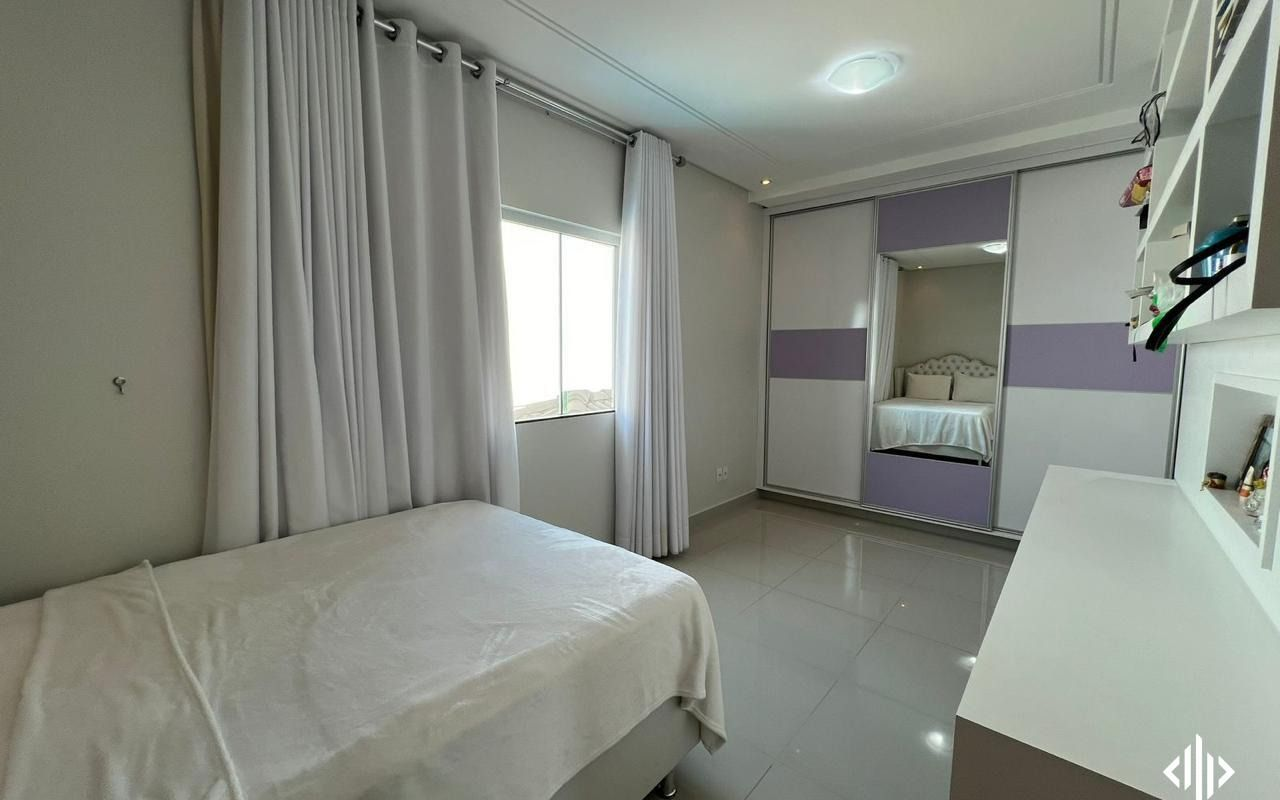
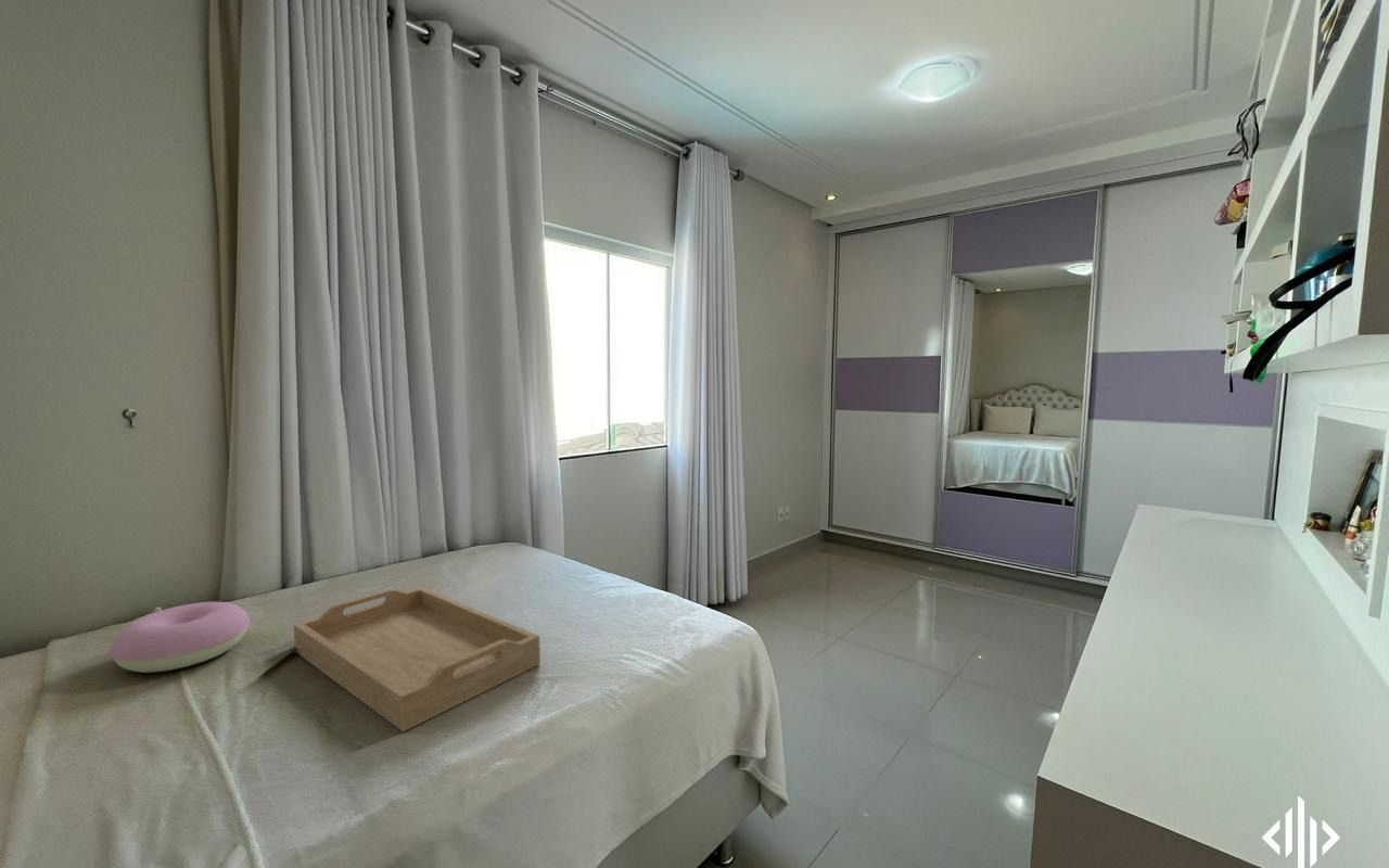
+ serving tray (415, 639)
+ cushion (183, 635)
